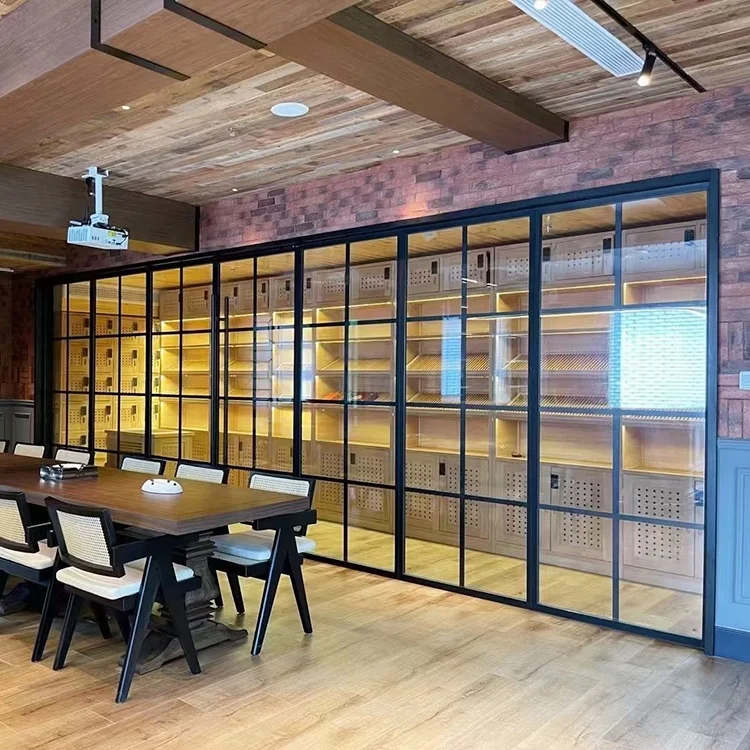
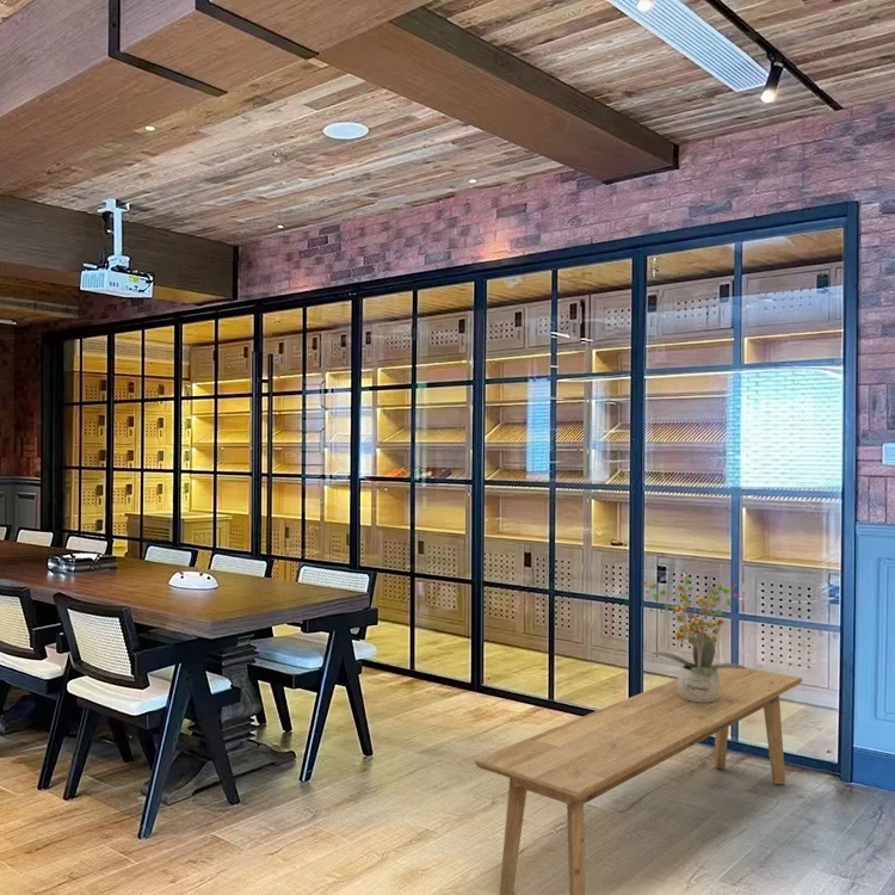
+ potted plant (695, 637)
+ bench (659, 763)
